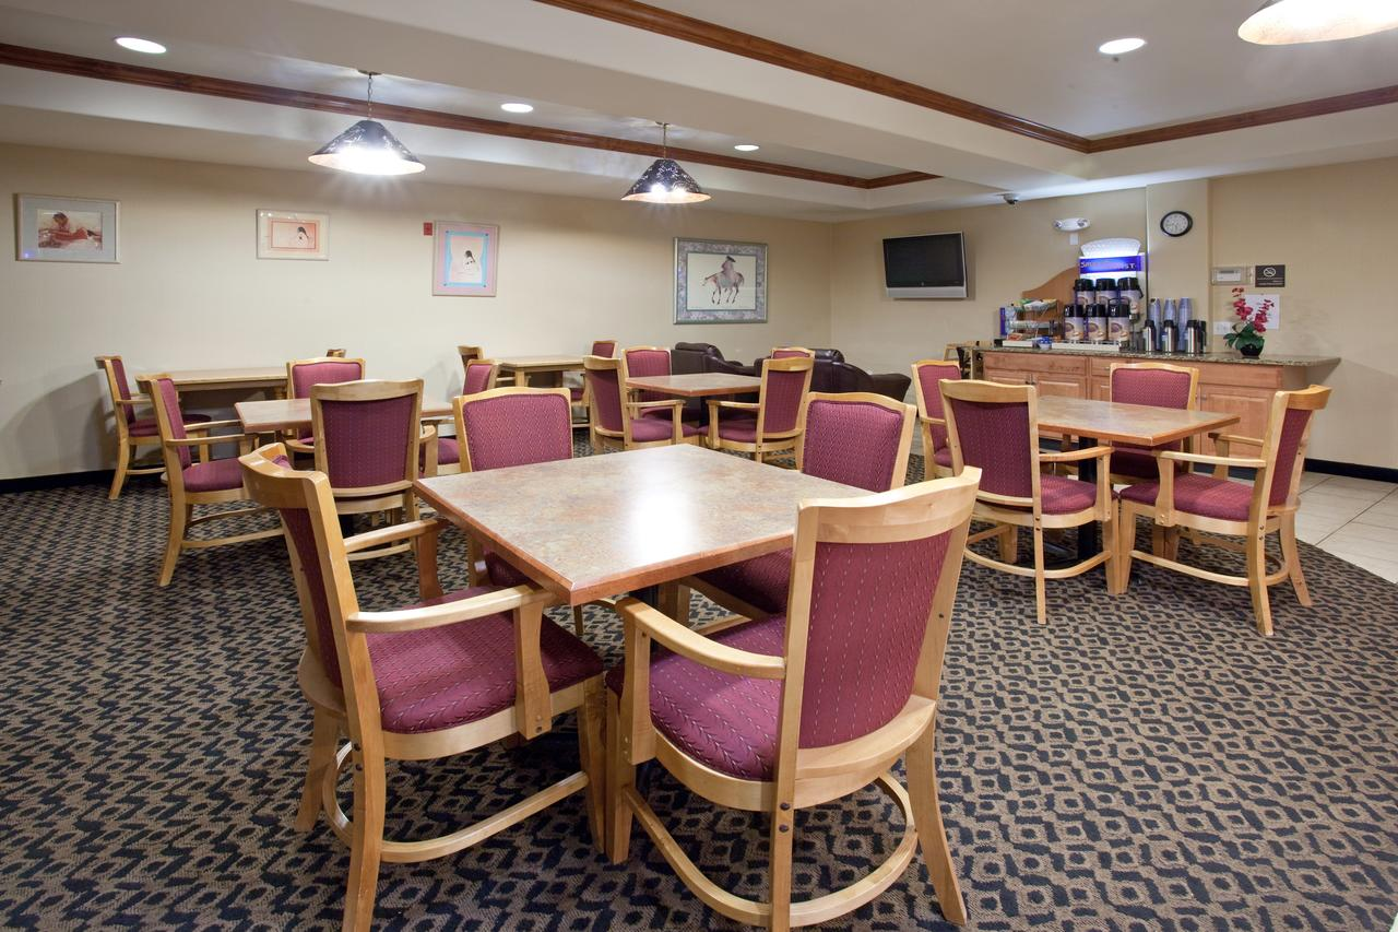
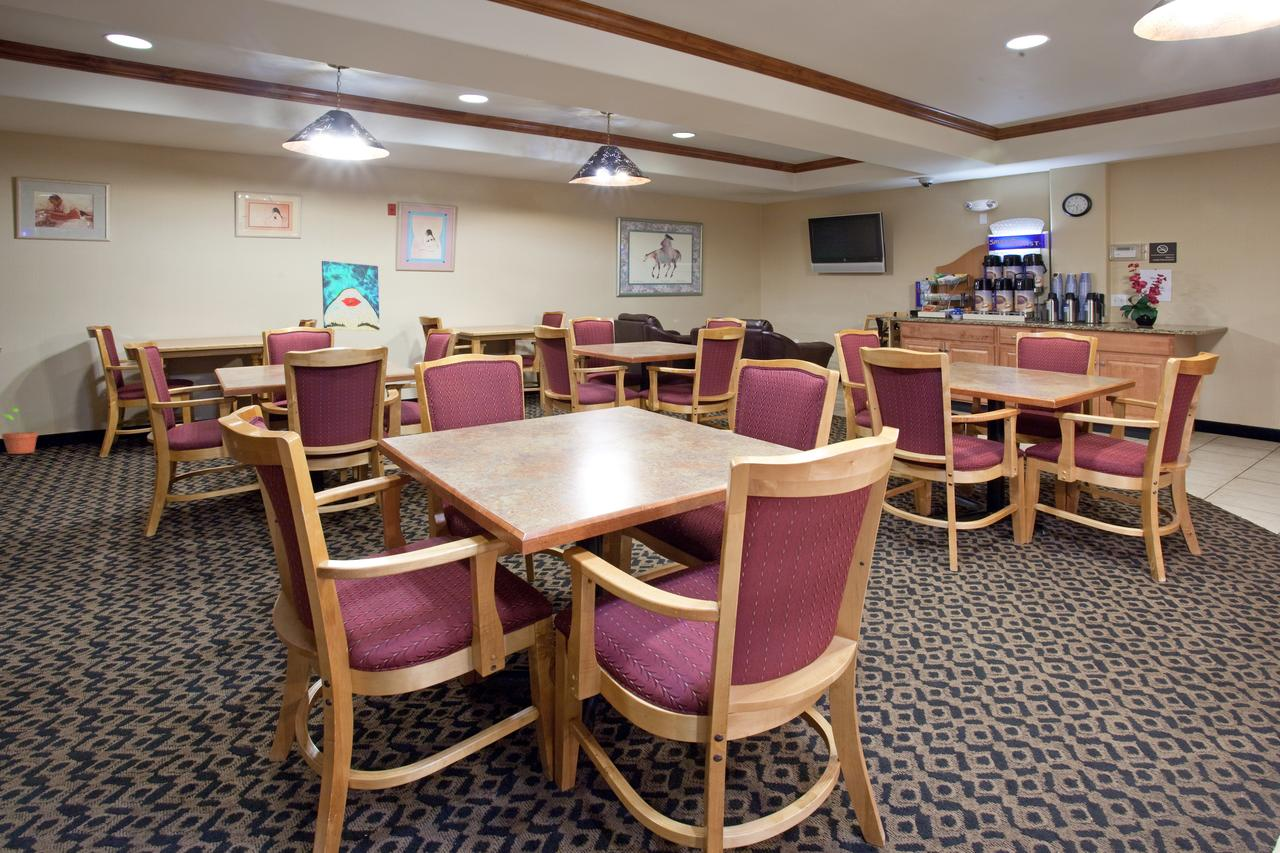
+ wall art (351, 297)
+ potted plant (19, 430)
